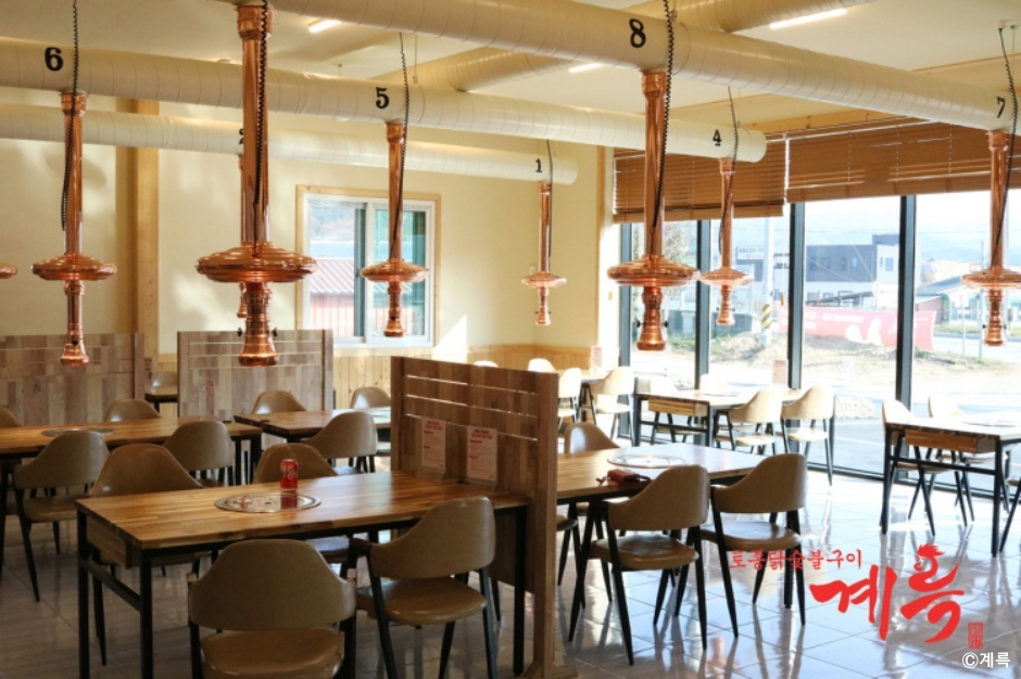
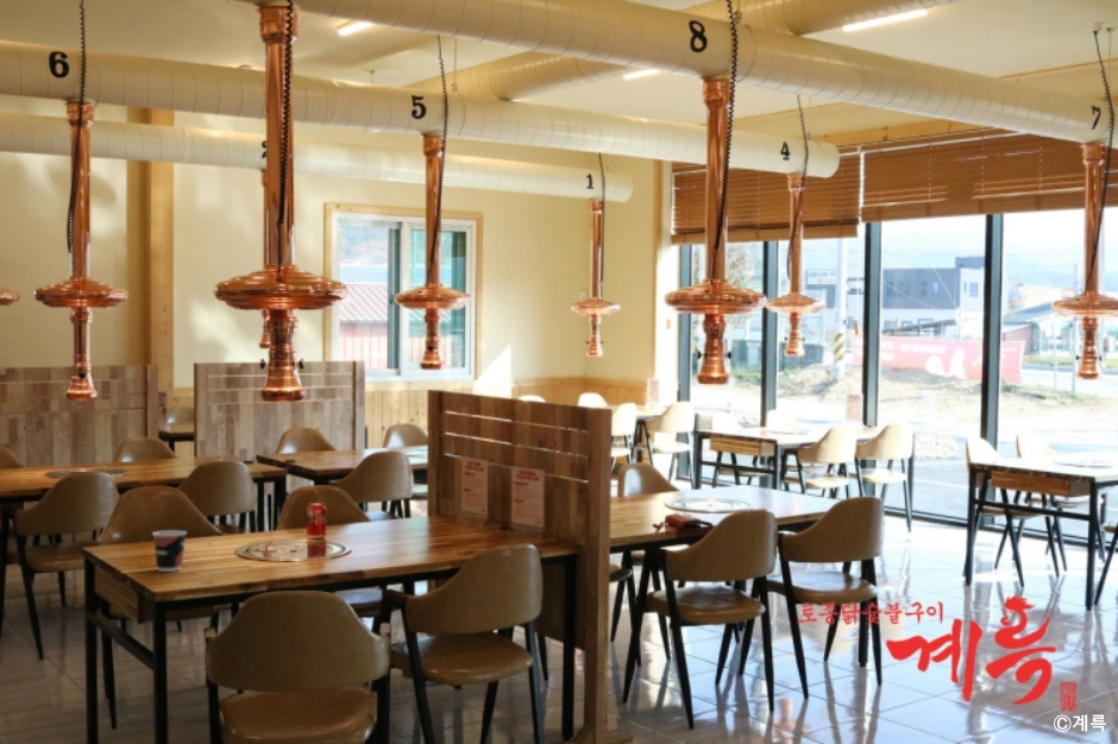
+ cup (169, 550)
